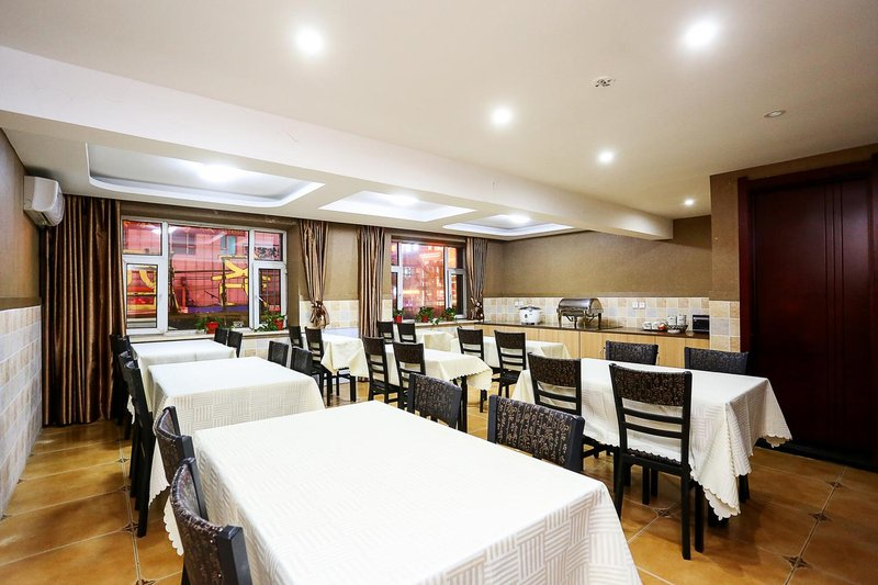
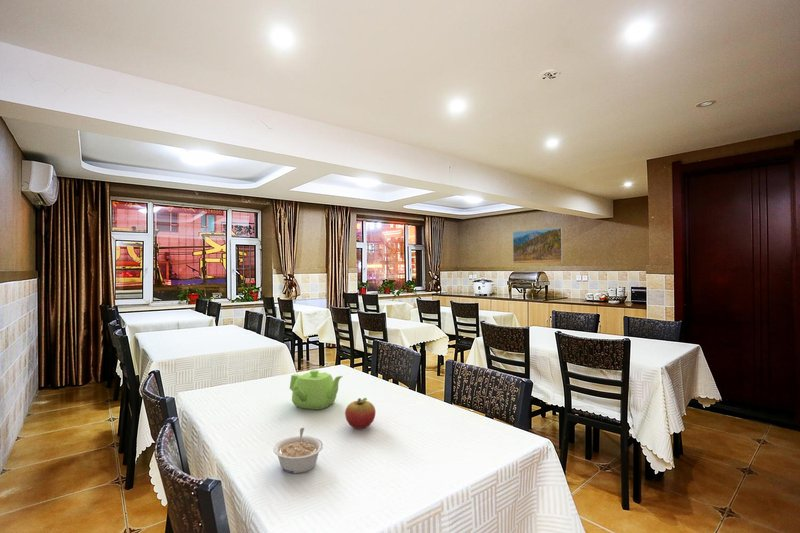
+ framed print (536, 246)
+ legume (297, 452)
+ teapot (314, 387)
+ fruit (360, 411)
